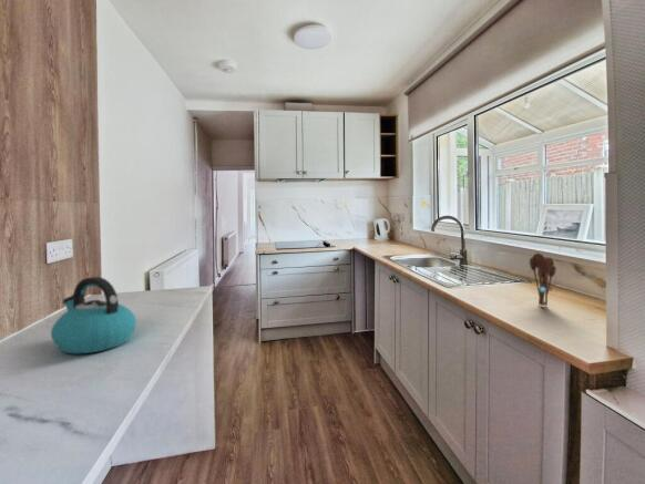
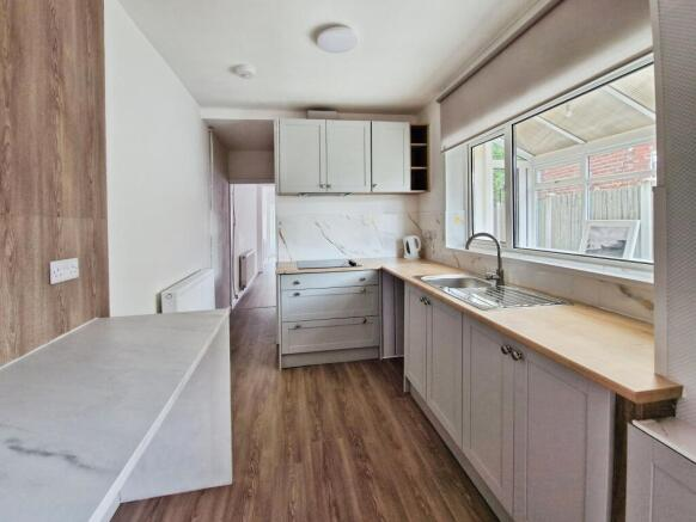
- kettle (92, 310)
- utensil holder (541, 279)
